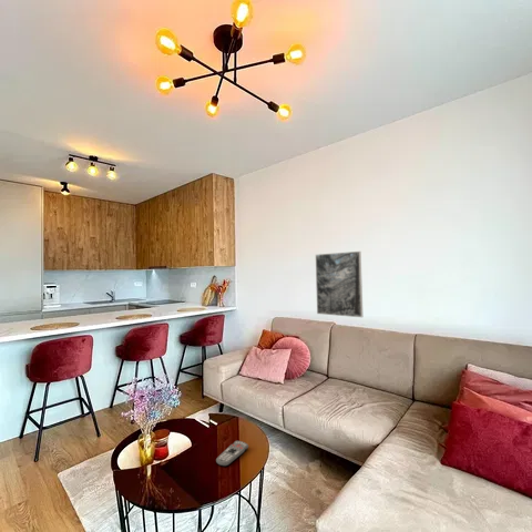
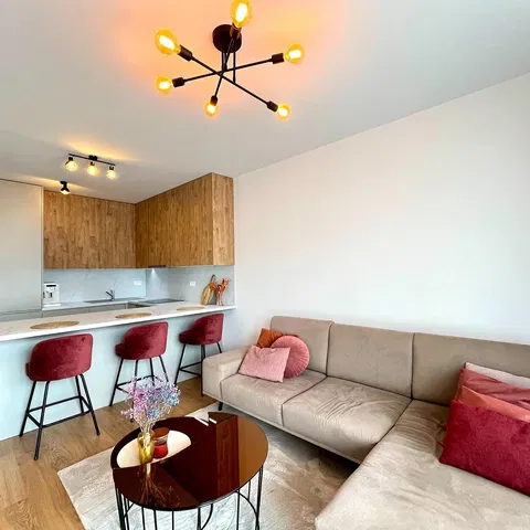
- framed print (337, 284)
- remote control (232, 452)
